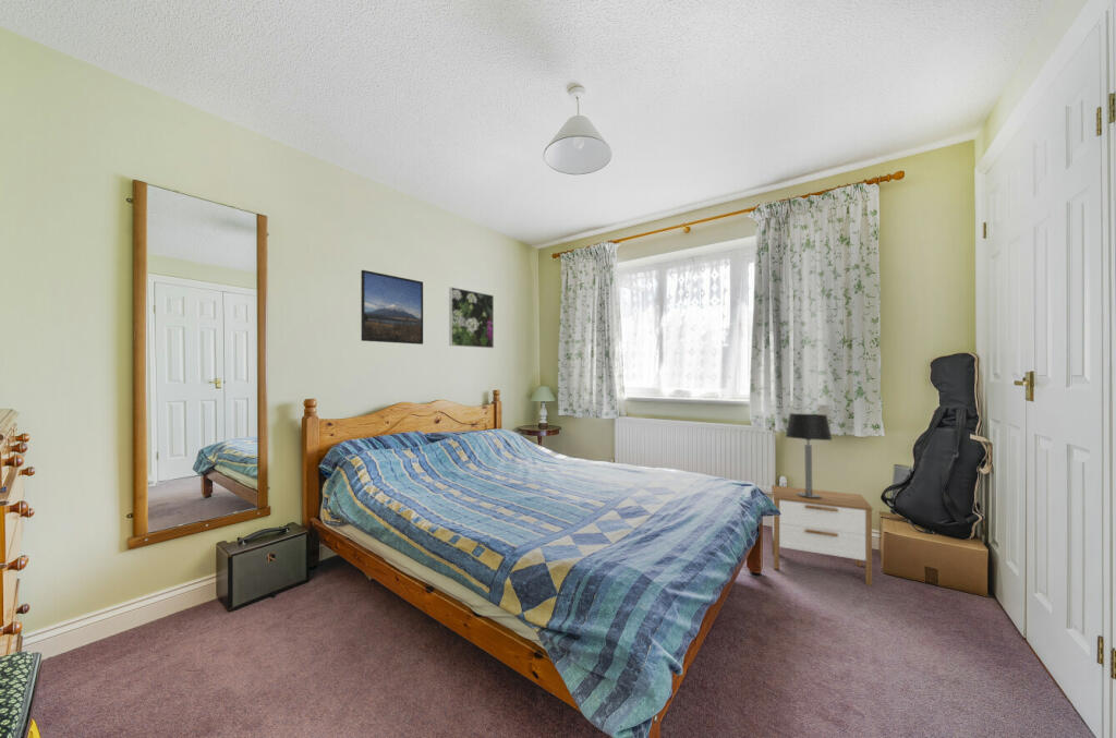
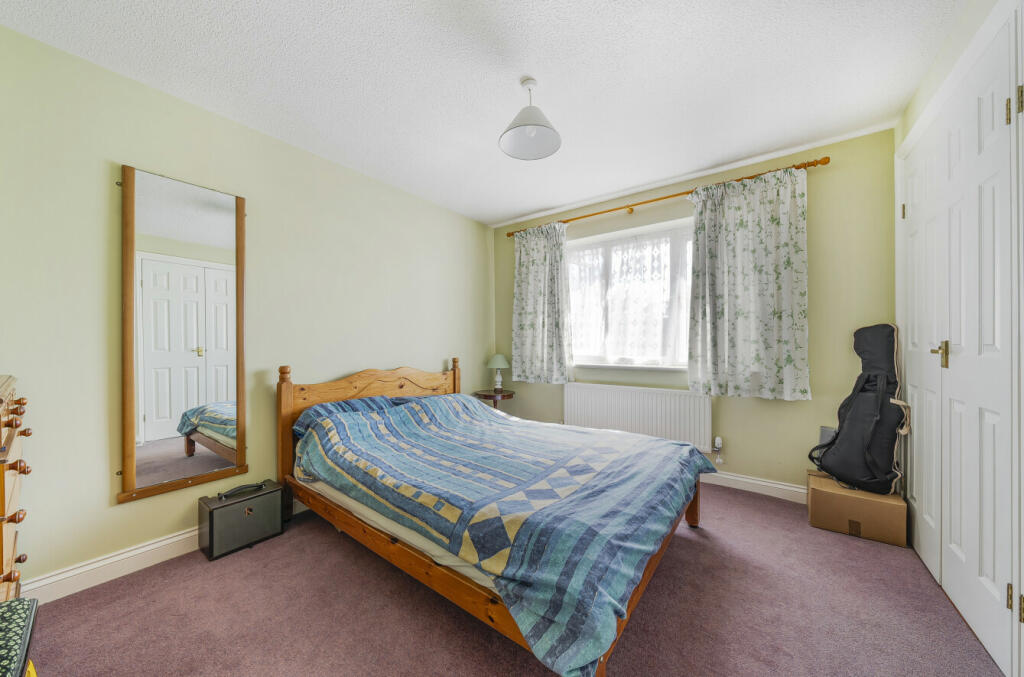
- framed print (393, 308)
- nightstand (817, 531)
- table lamp (809, 455)
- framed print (472, 318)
